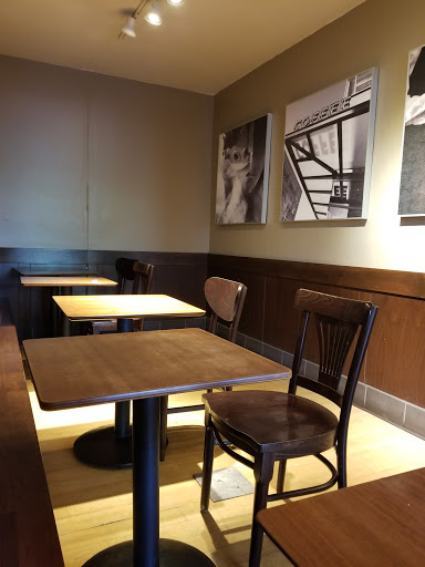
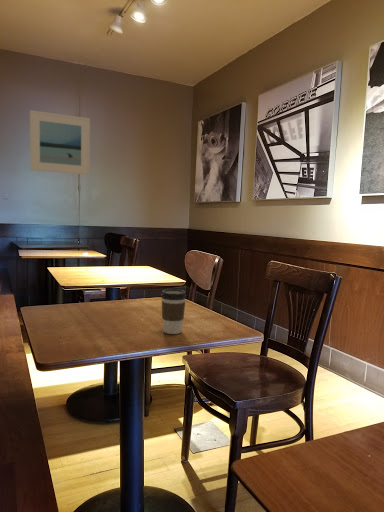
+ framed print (60, 143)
+ coffee cup (173, 311)
